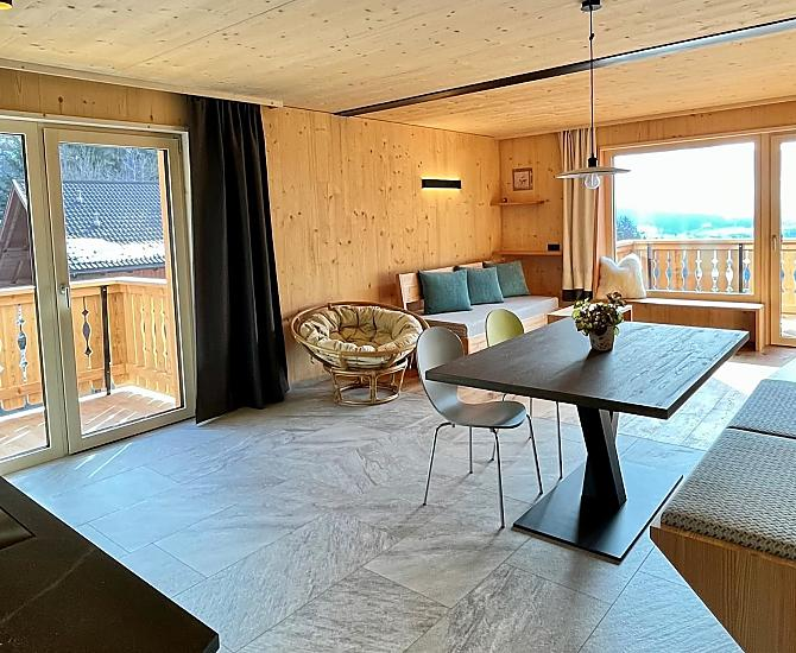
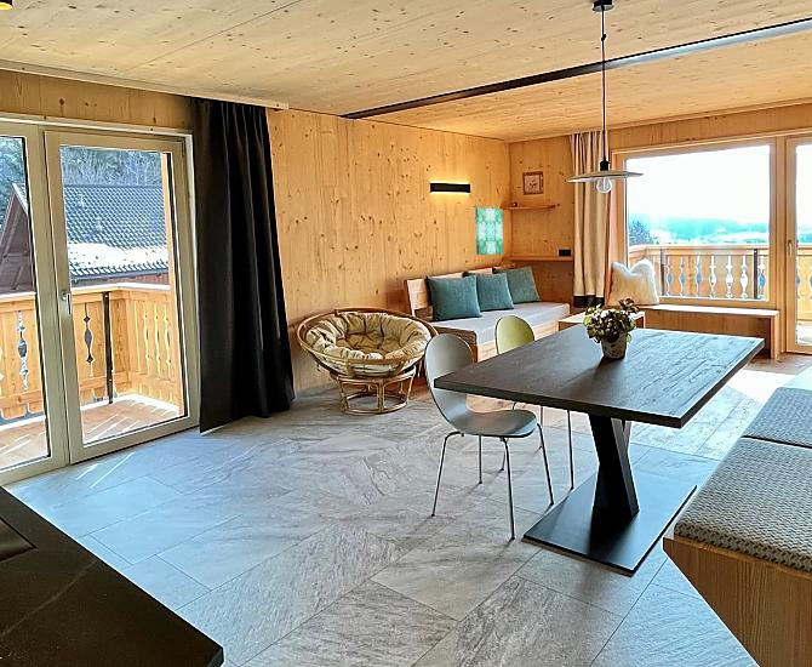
+ wall art (488, 230)
